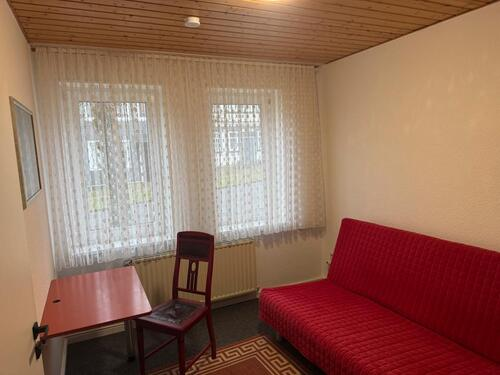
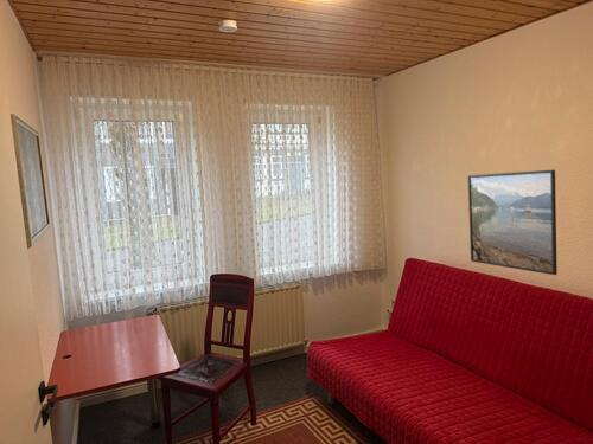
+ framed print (508, 220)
